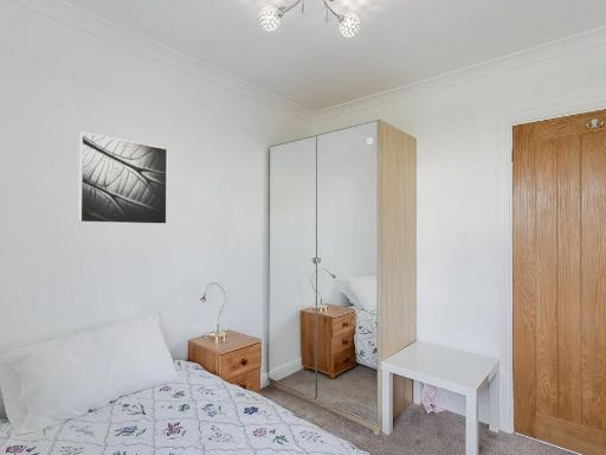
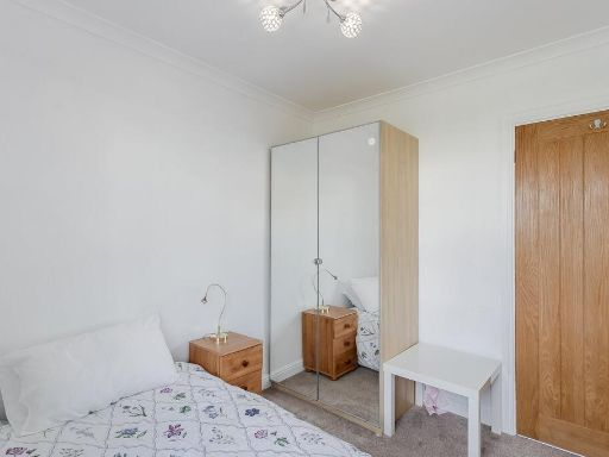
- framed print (127, 181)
